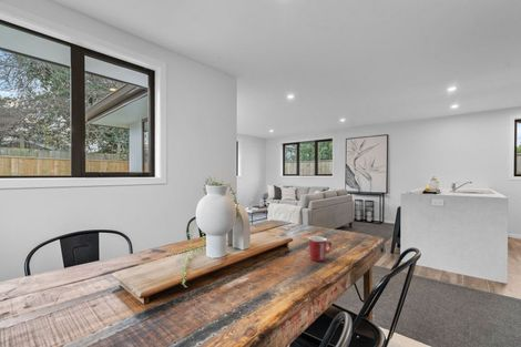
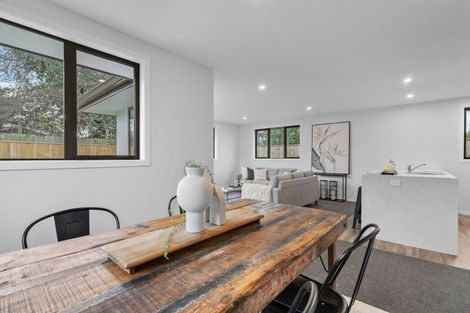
- mug (320, 248)
